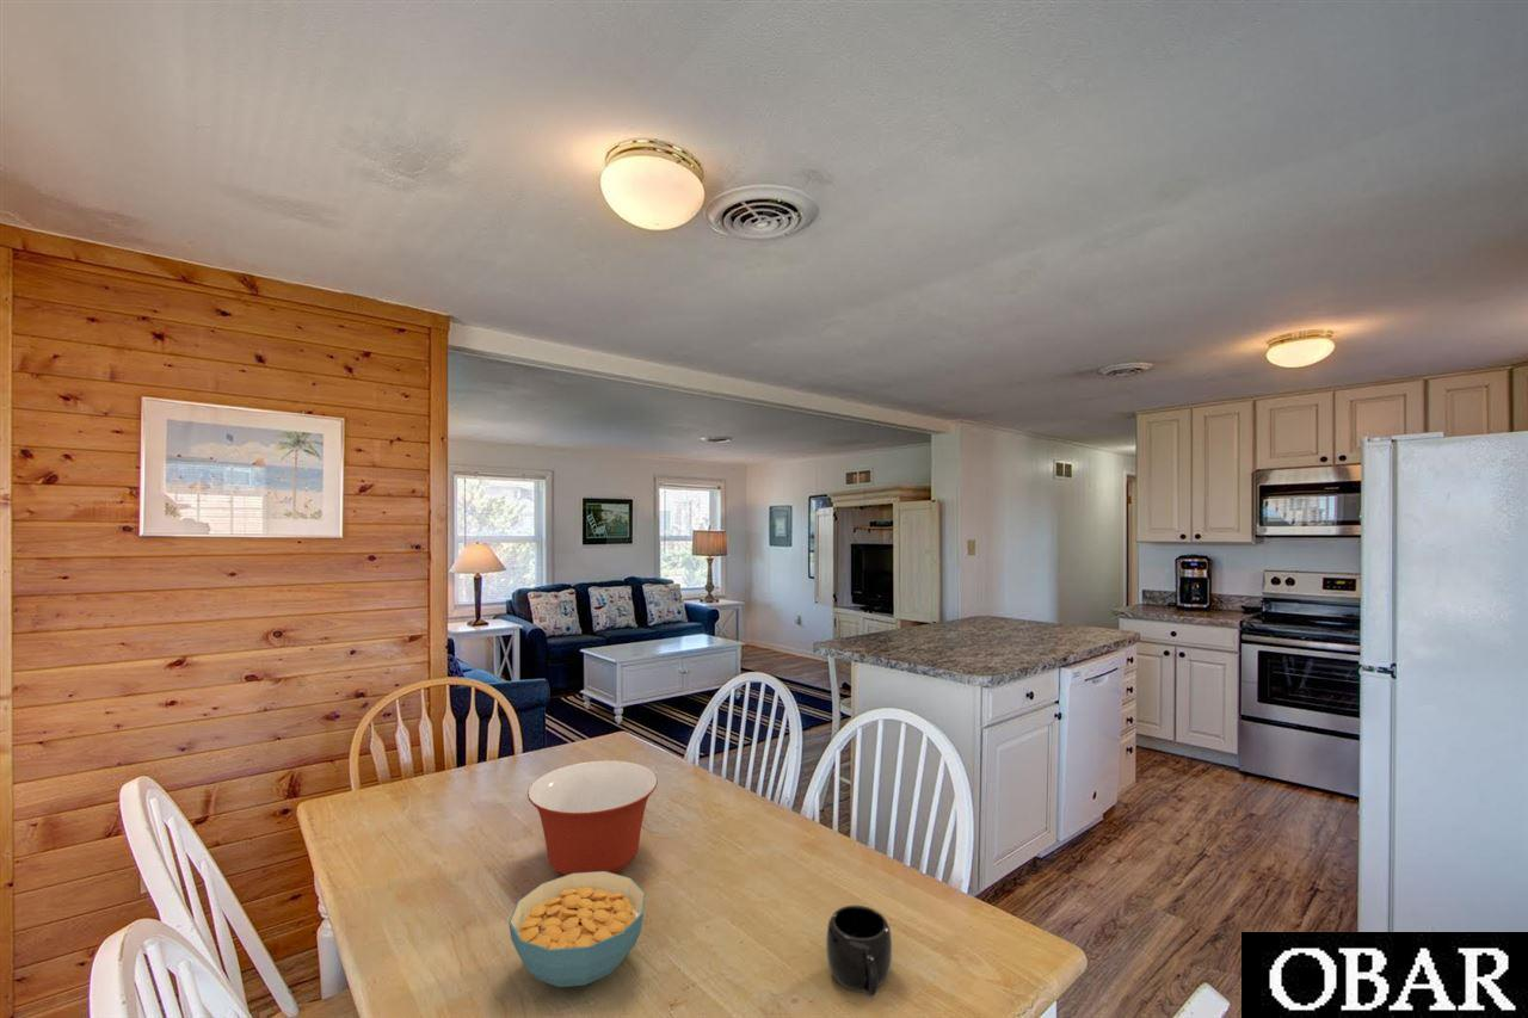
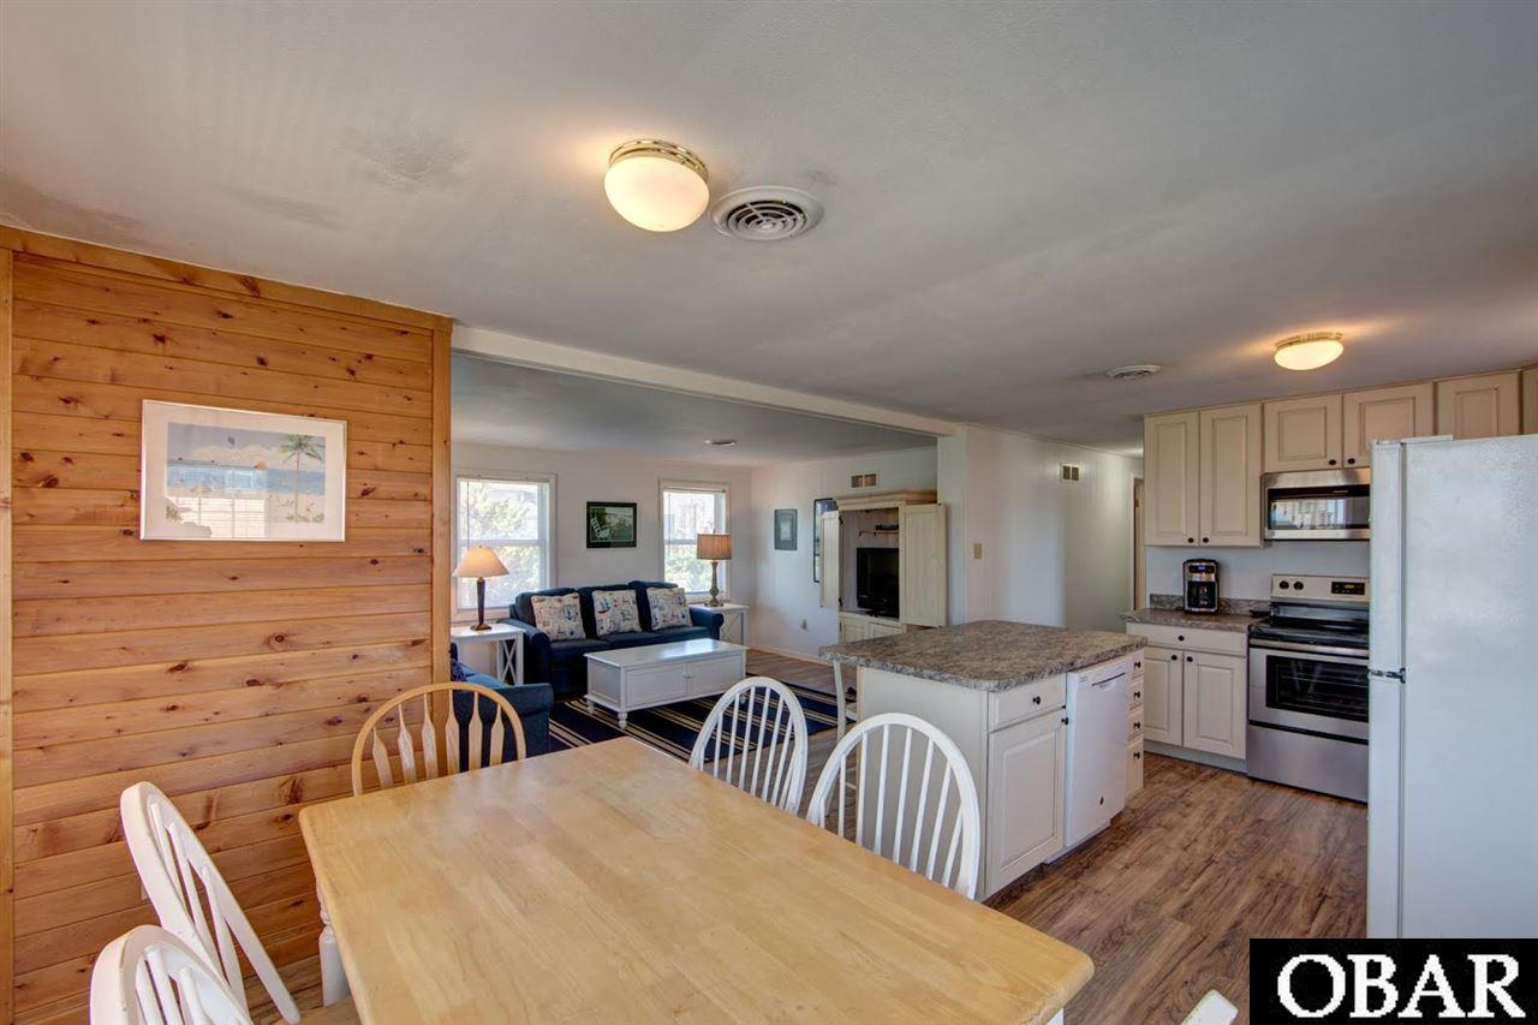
- mug (856, 952)
- cereal bowl (579, 938)
- mixing bowl (593, 823)
